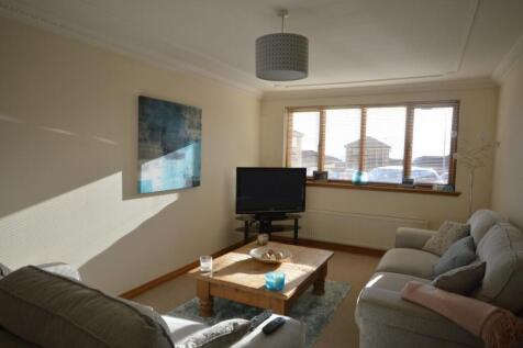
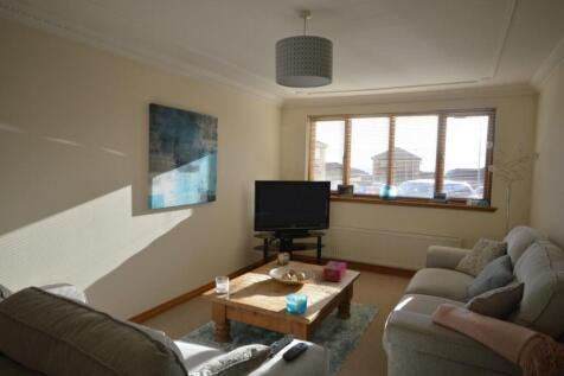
+ tissue box (334, 270)
